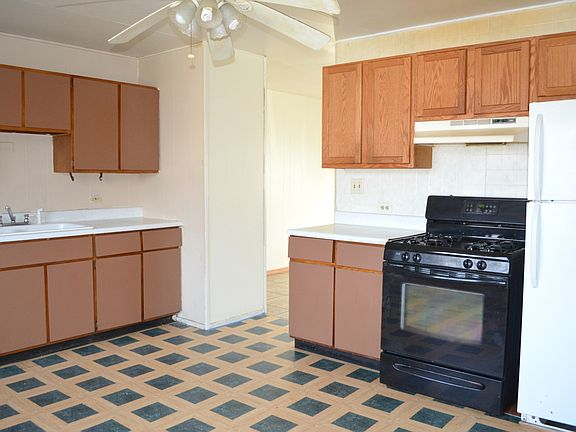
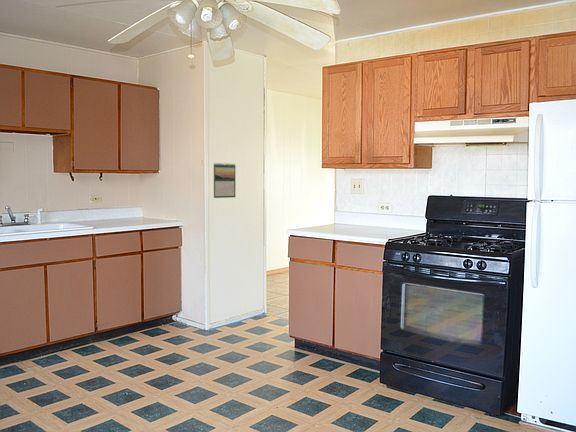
+ calendar (224, 180)
